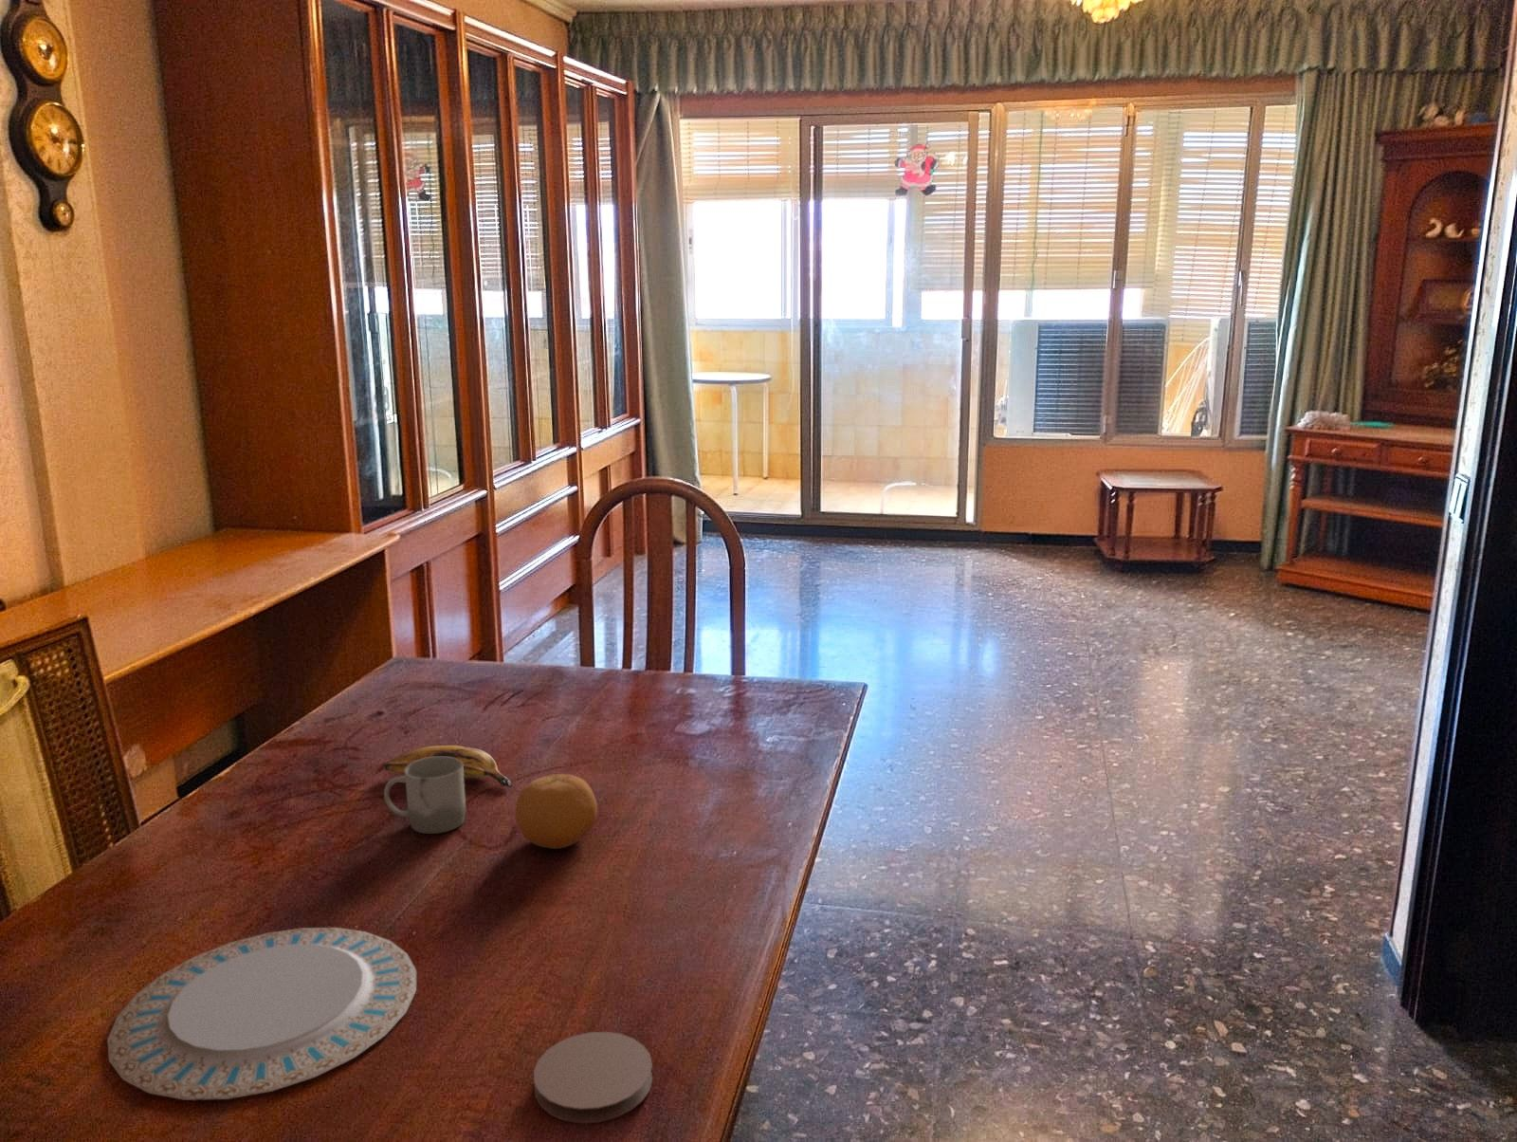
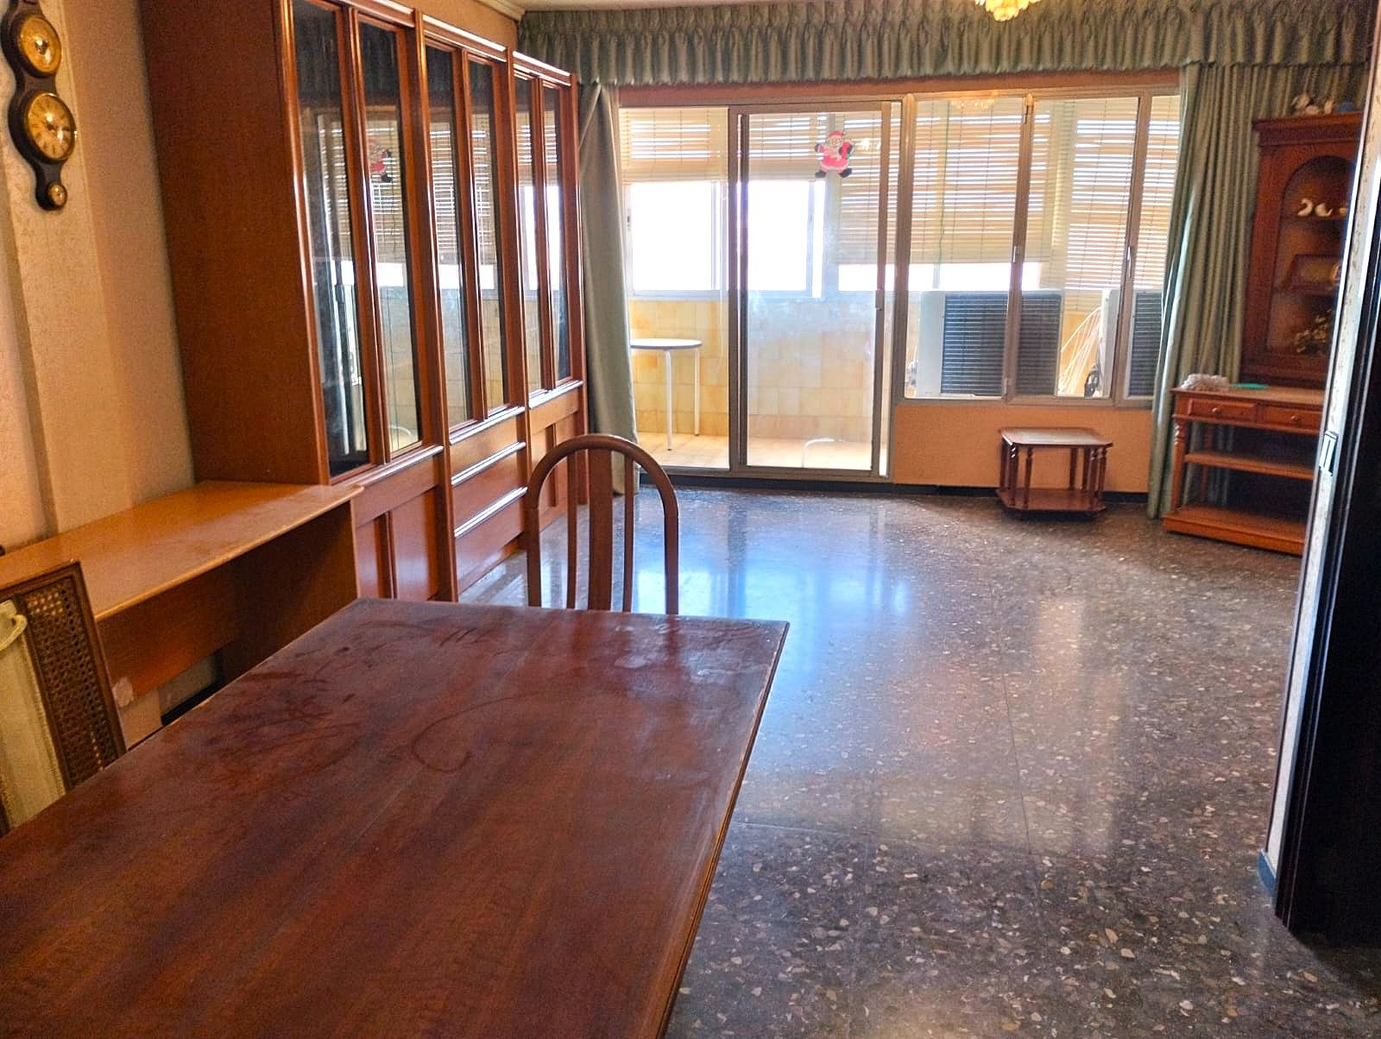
- fruit (555, 809)
- cup (423, 795)
- coaster (594, 1075)
- banana (457, 759)
- chinaware (269, 998)
